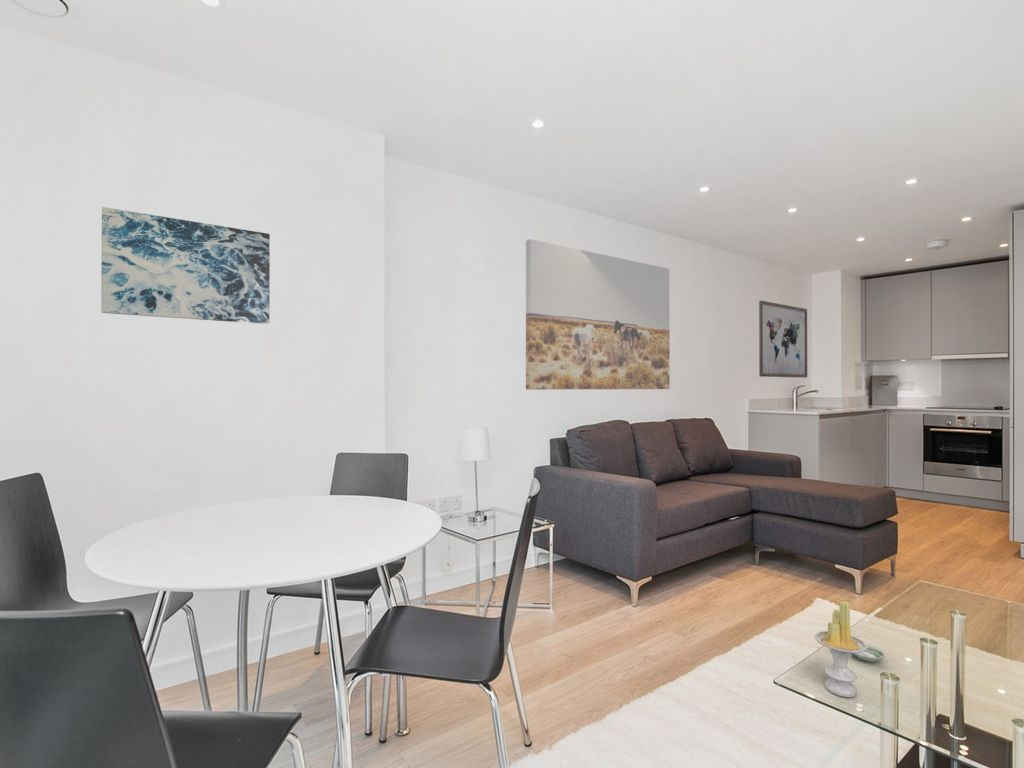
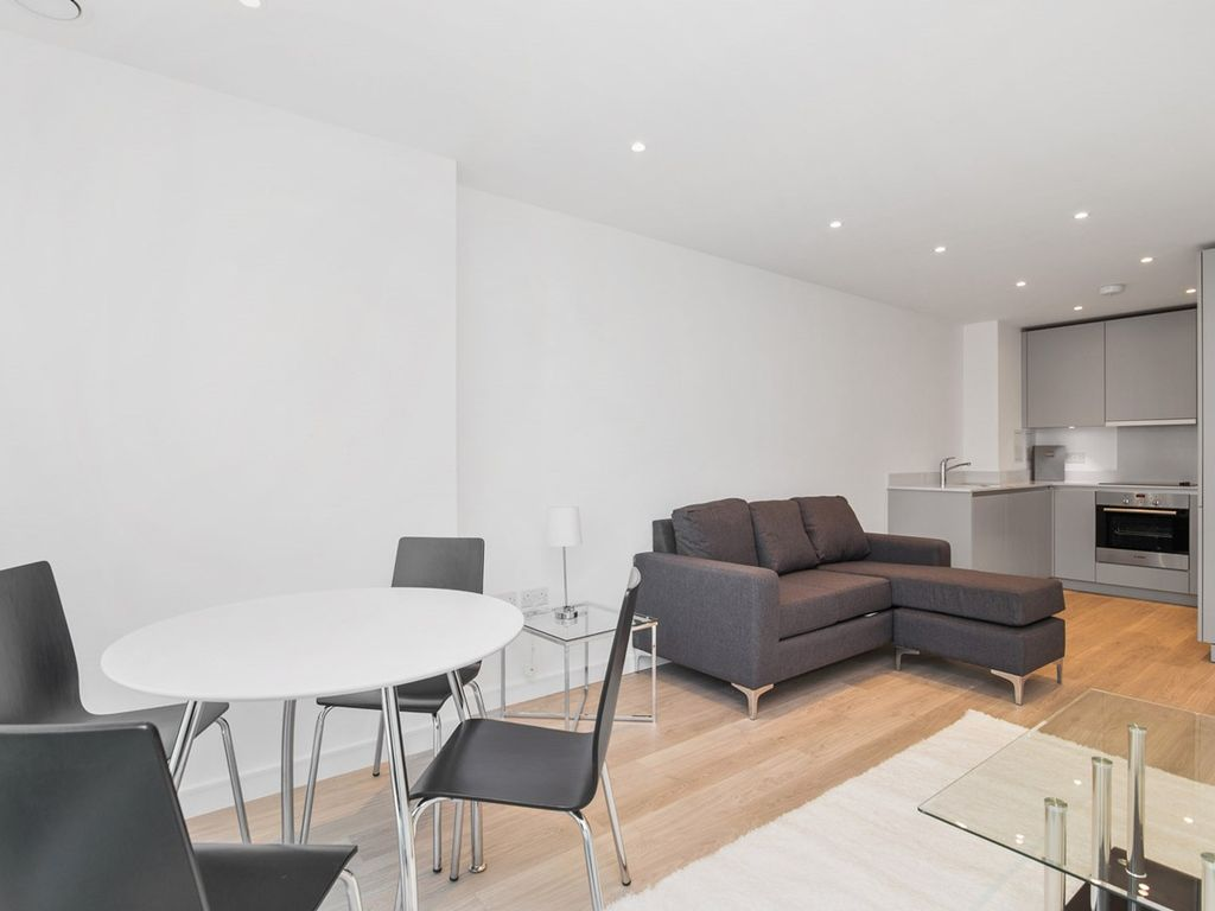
- saucer (866, 654)
- wall art (191, 270)
- wall art (784, 341)
- candle (840, 644)
- wall art (605, 322)
